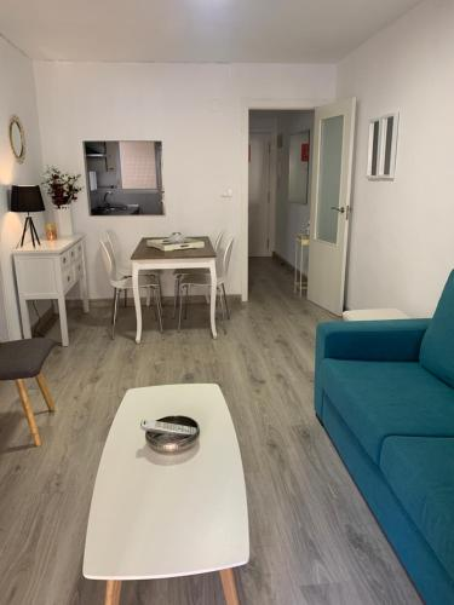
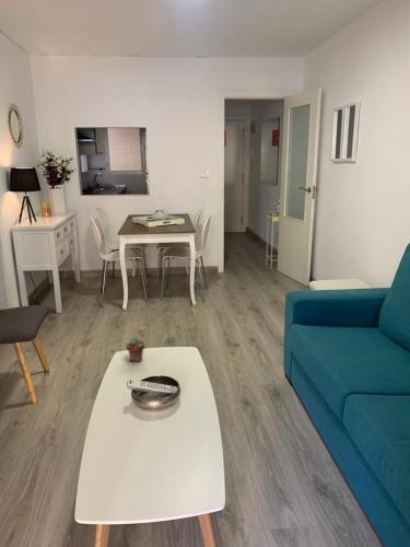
+ potted succulent (134, 348)
